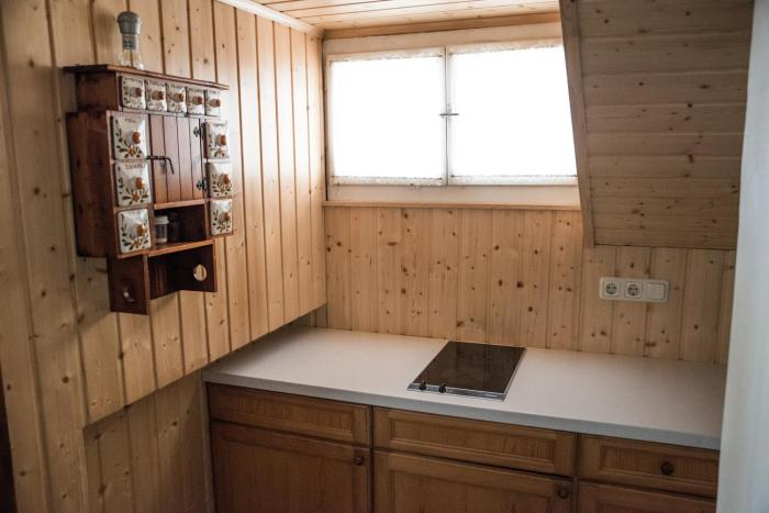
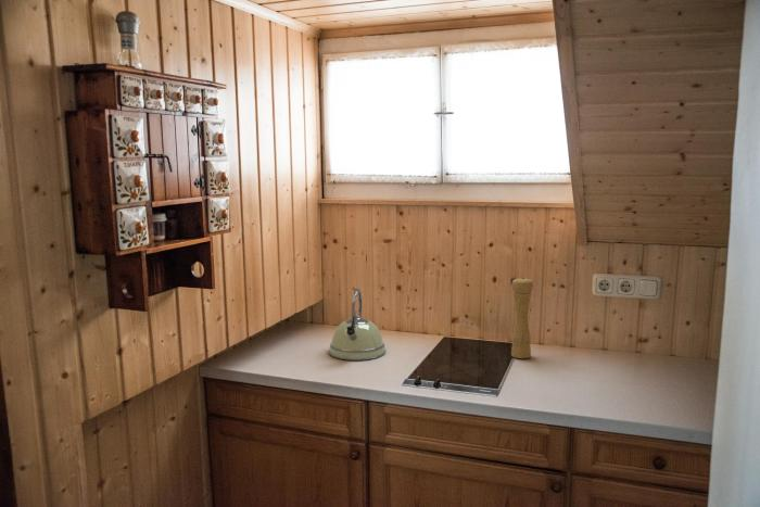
+ kettle (356, 320)
+ pepper mill (521, 317)
